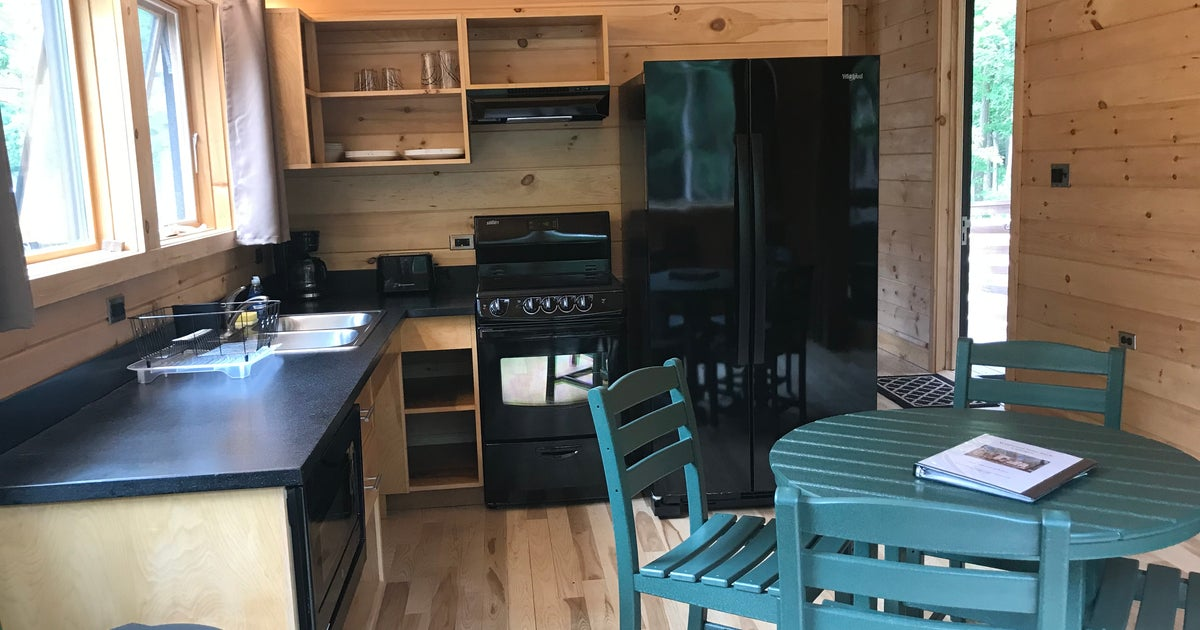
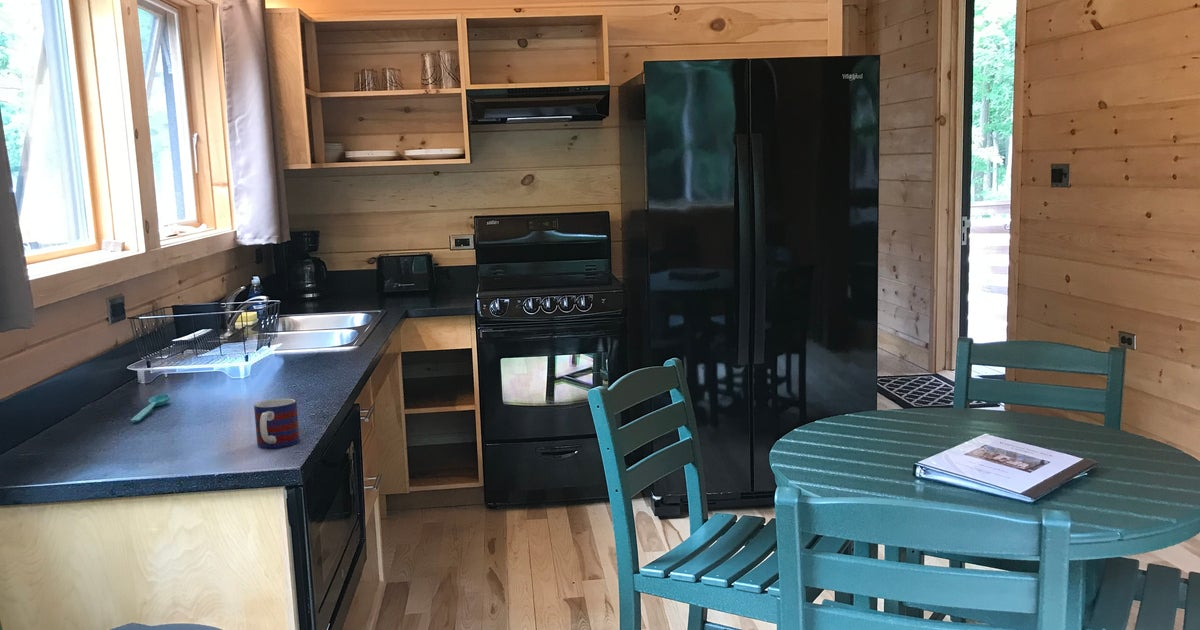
+ mug (273, 425)
+ spoon (149, 407)
